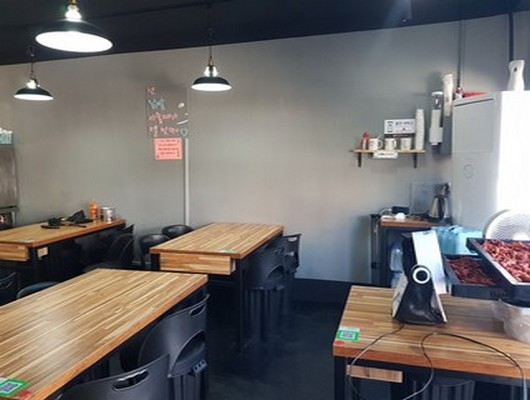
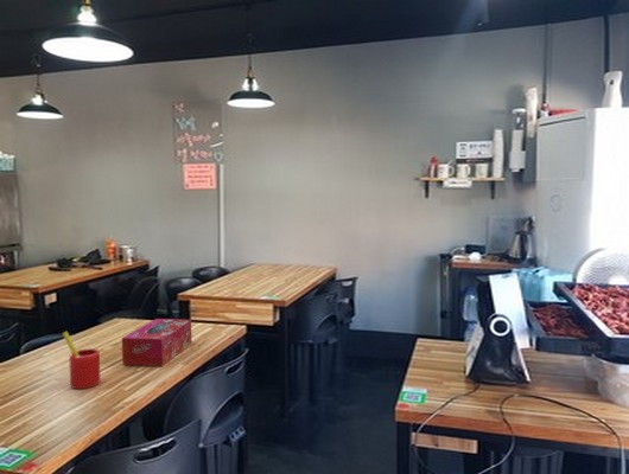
+ tissue box (159, 340)
+ straw (81, 357)
